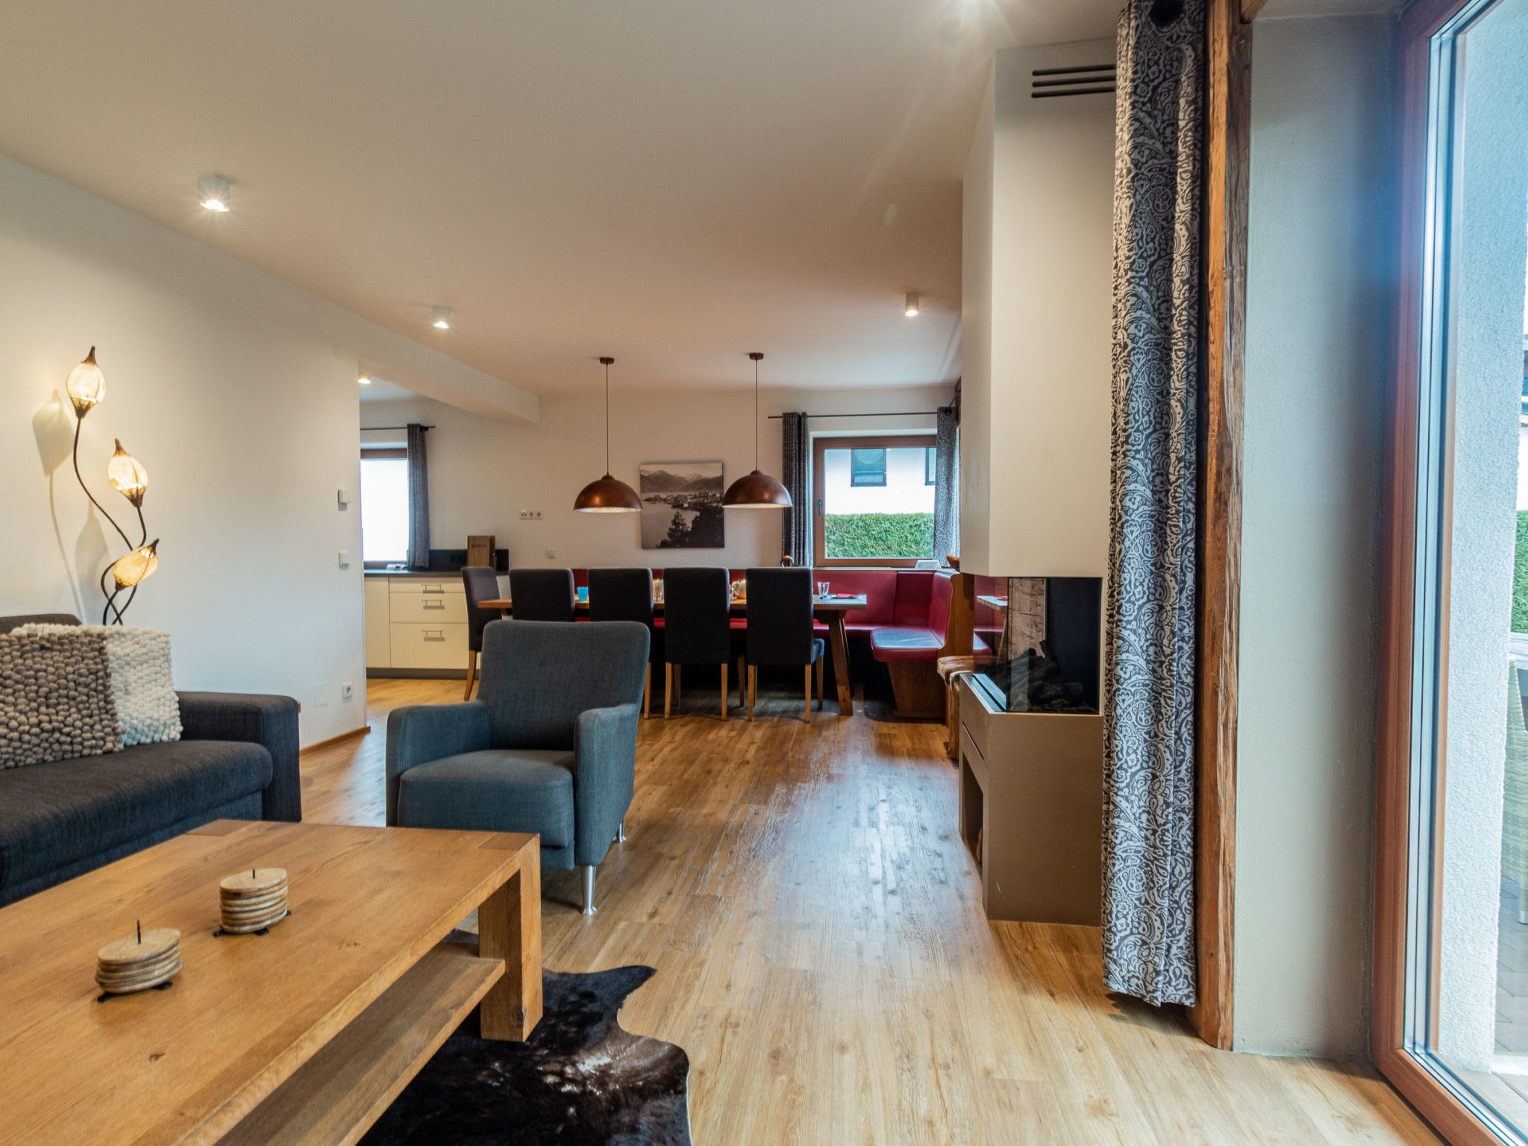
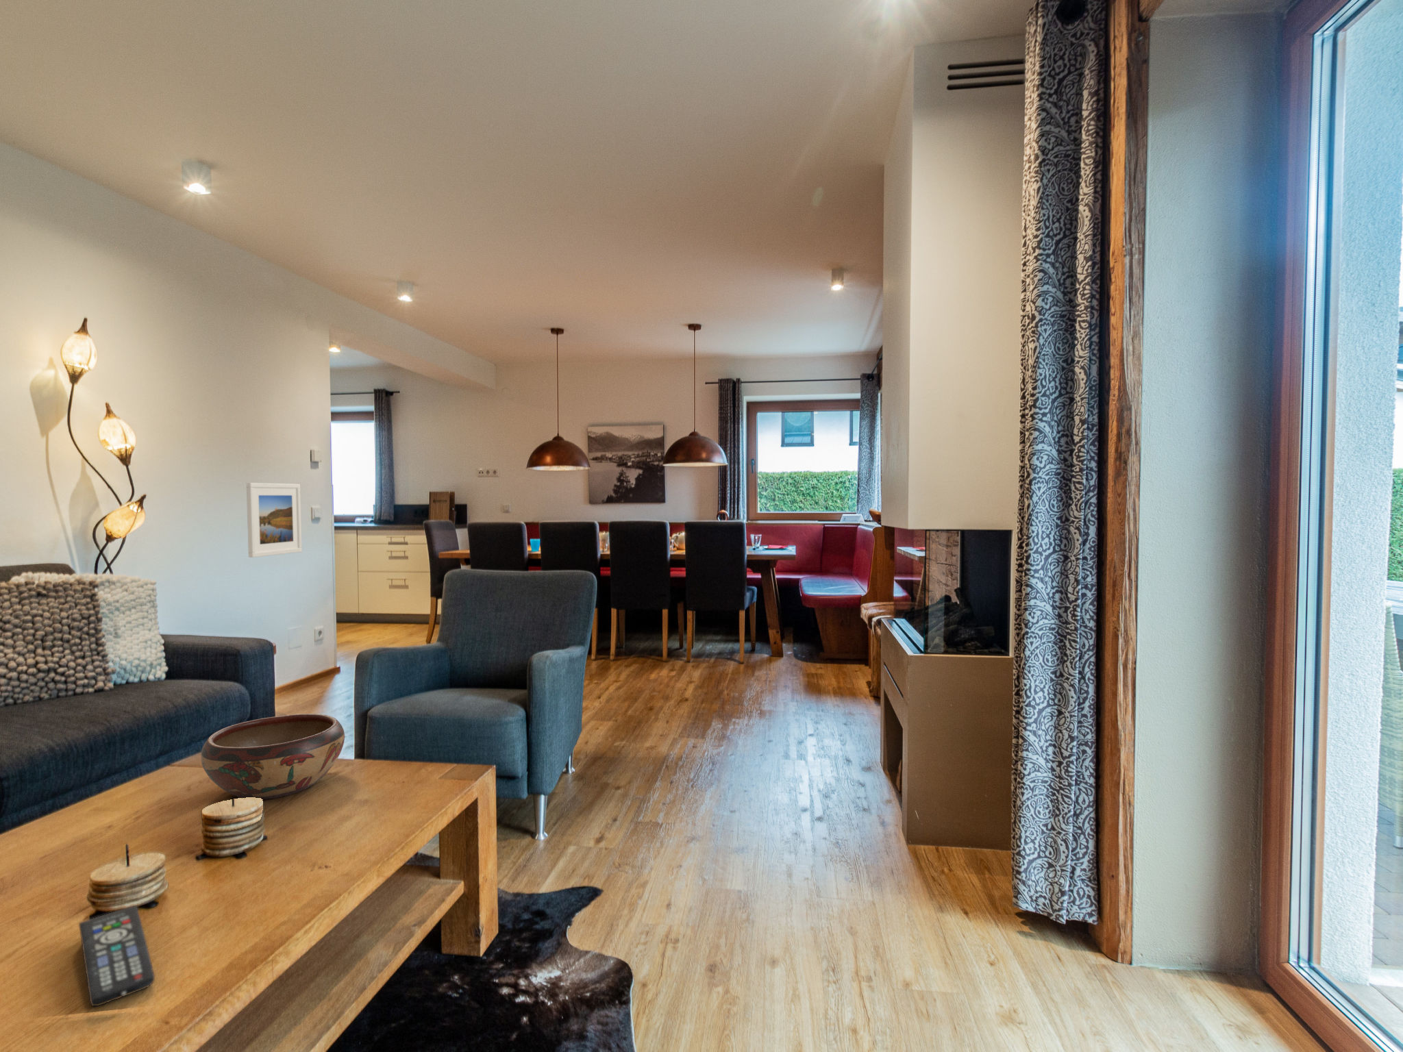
+ remote control (115, 950)
+ decorative bowl (276, 757)
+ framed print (275, 518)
